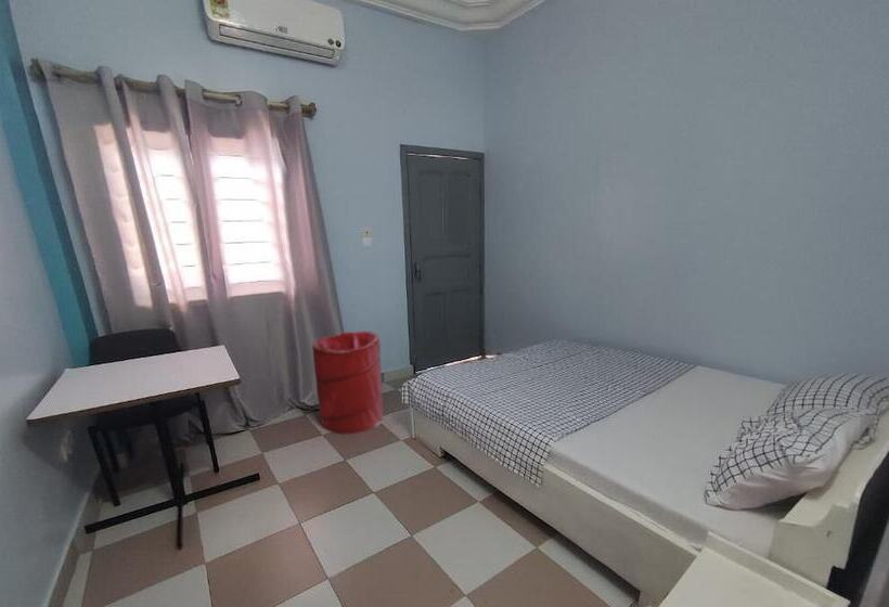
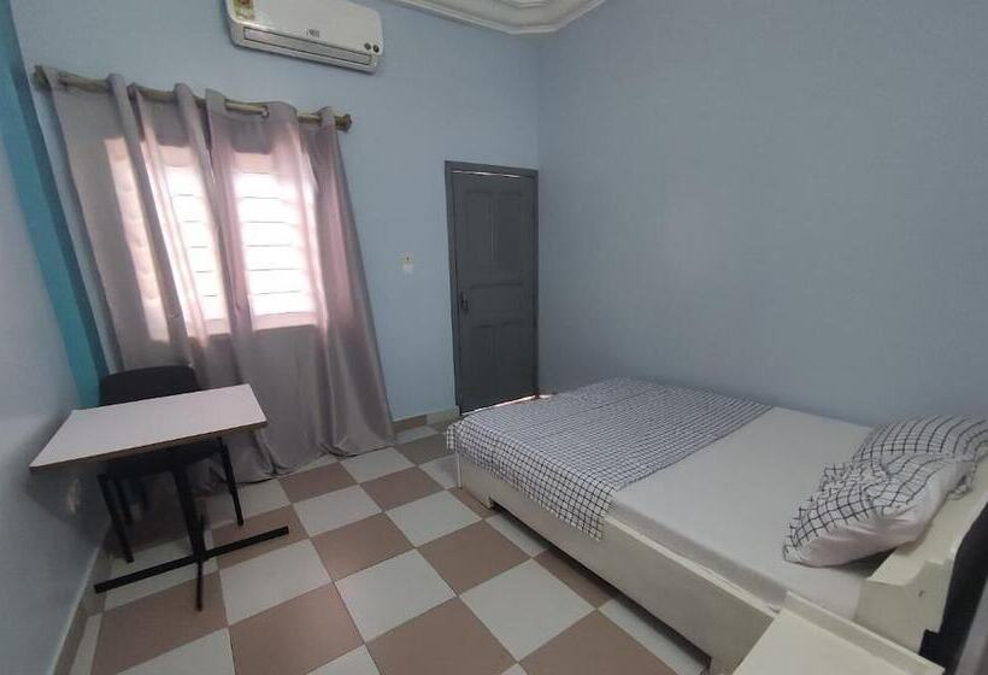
- laundry hamper (349, 377)
